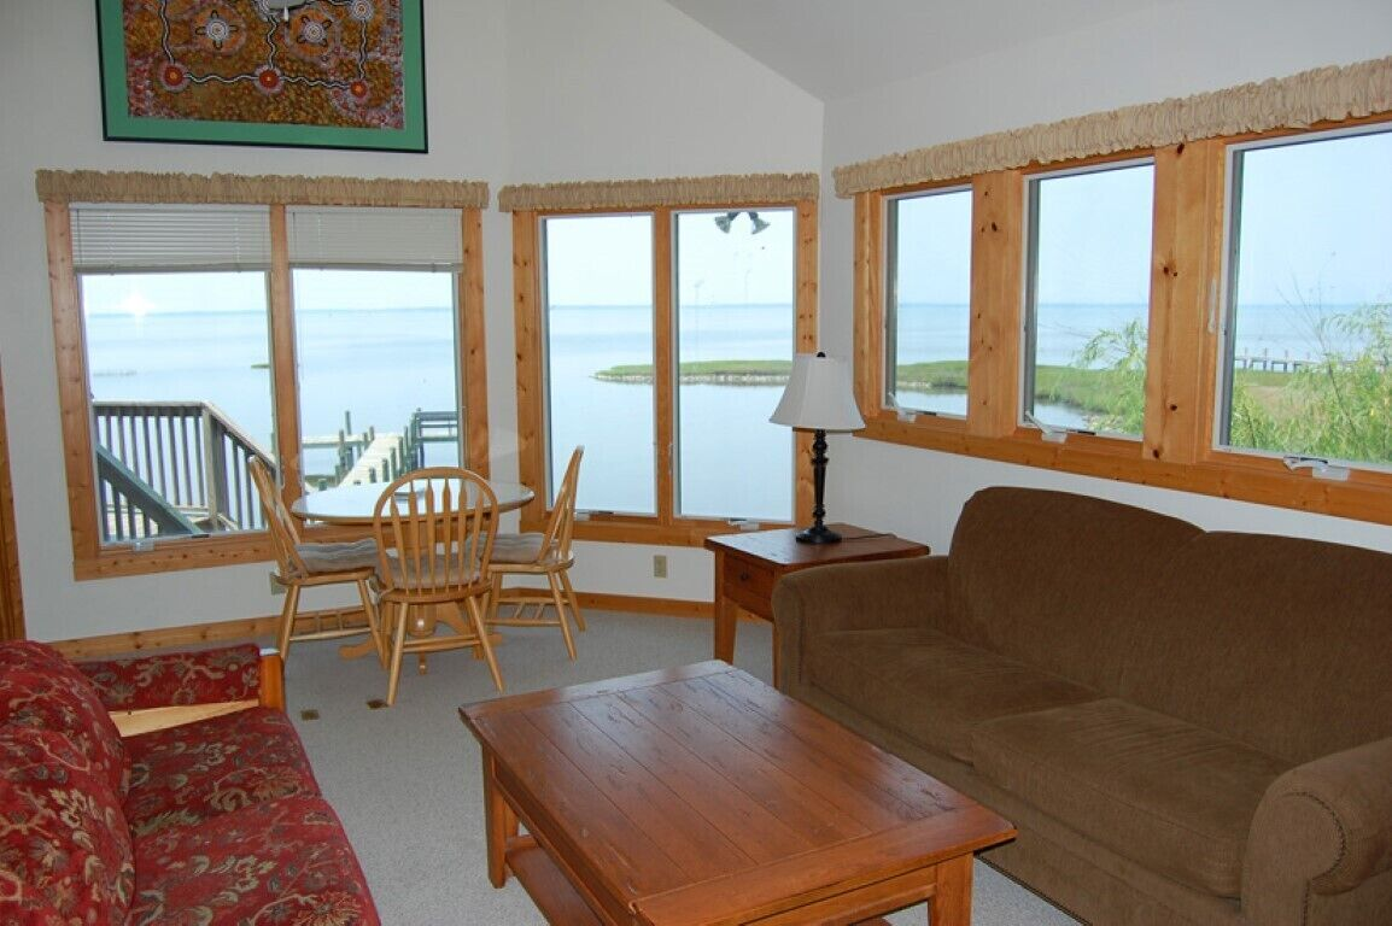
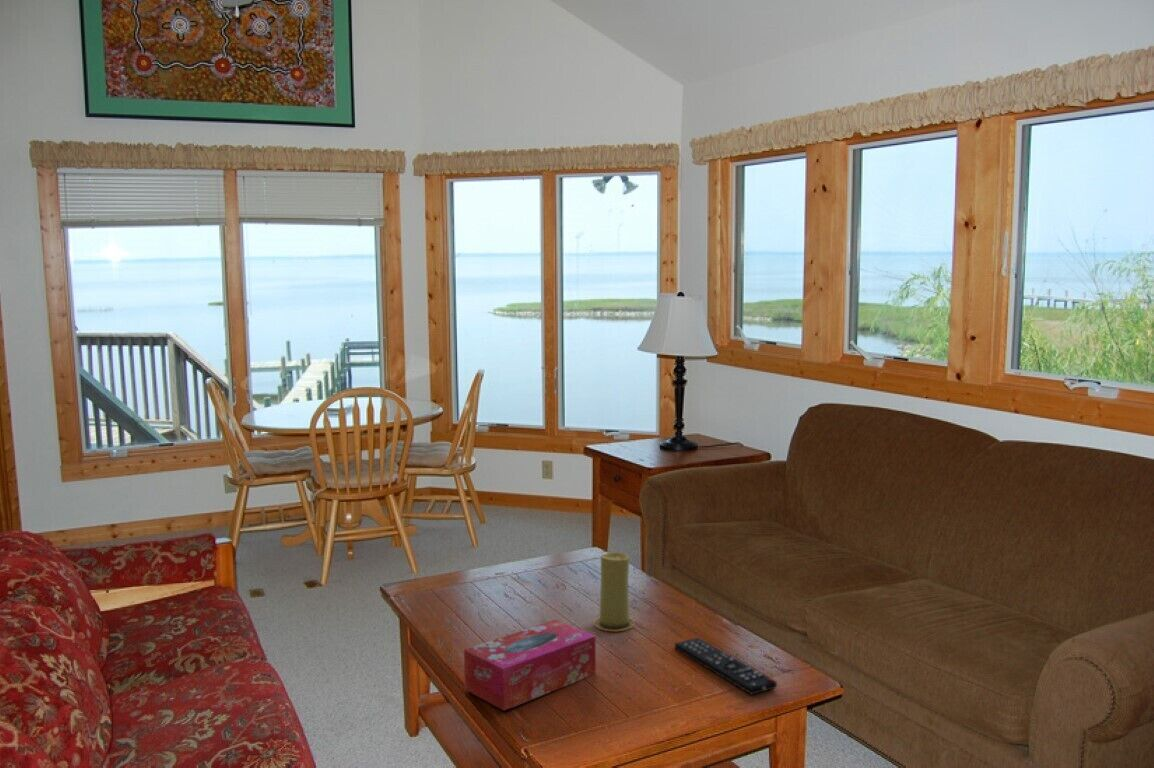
+ candle (614, 589)
+ tissue box (531, 662)
+ remote control (723, 663)
